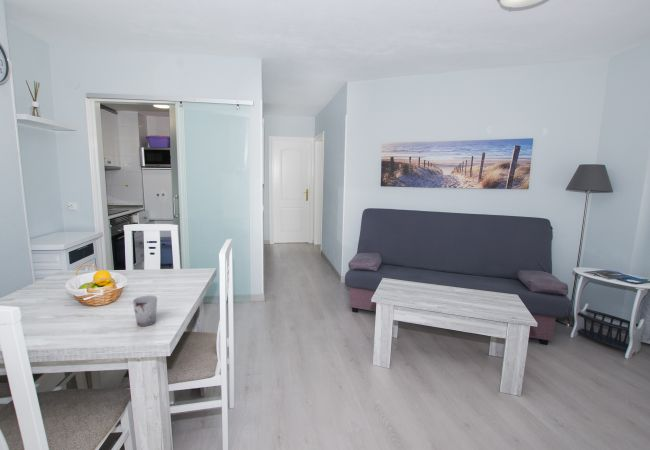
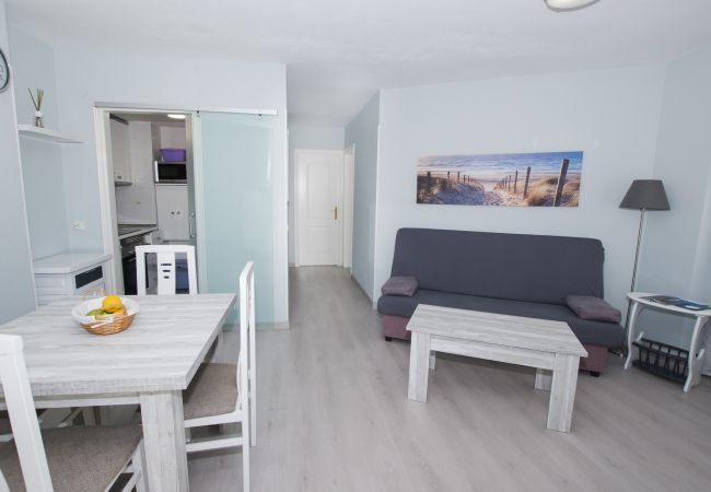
- cup (146, 312)
